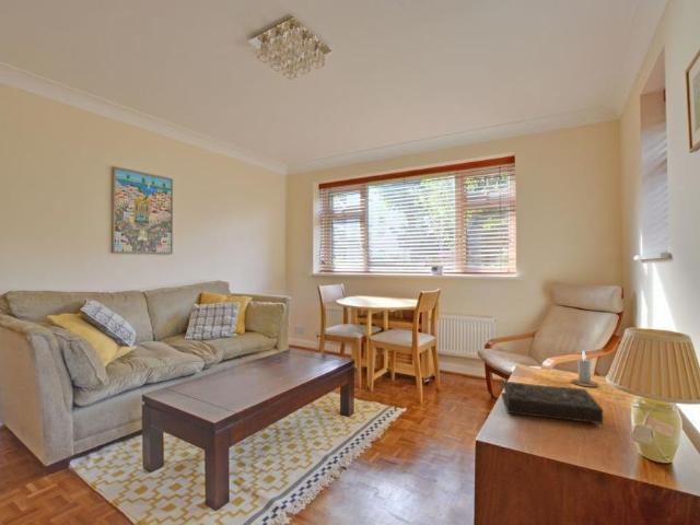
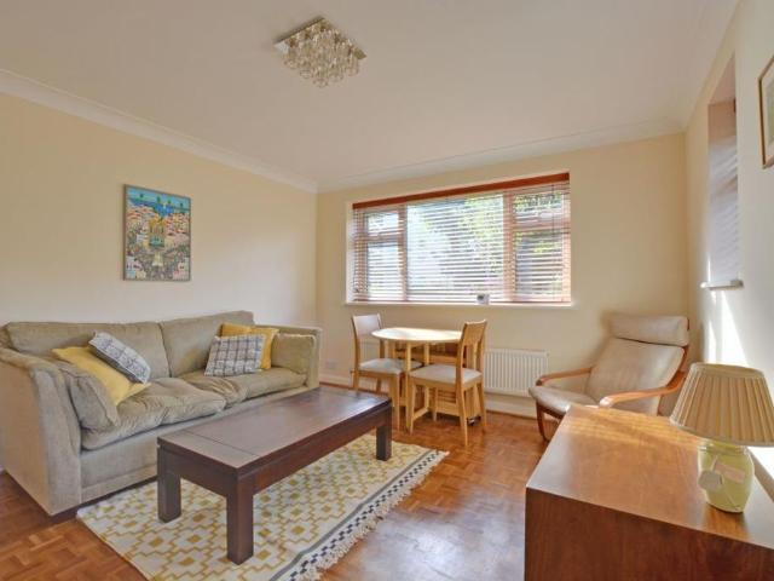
- candle (584, 365)
- book (547, 400)
